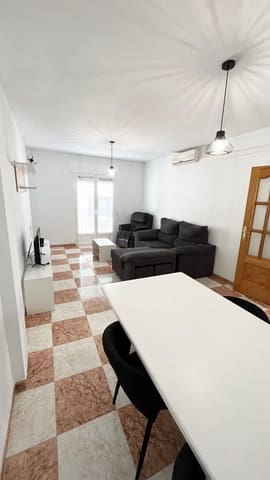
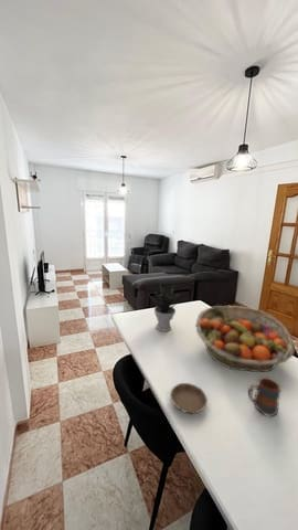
+ mug (263, 395)
+ saucer (188, 399)
+ fruit basket (241, 336)
+ potted plant (163, 306)
